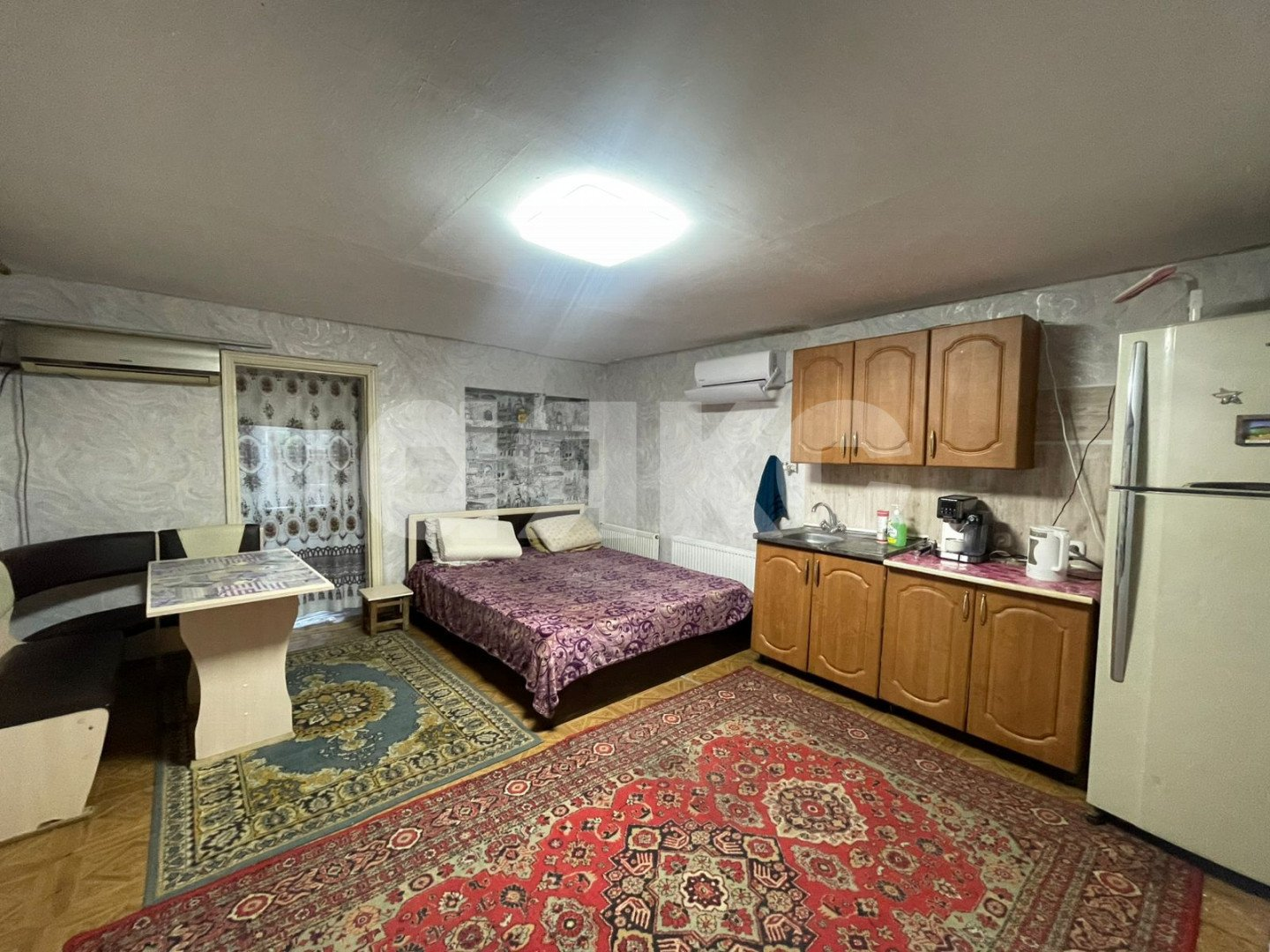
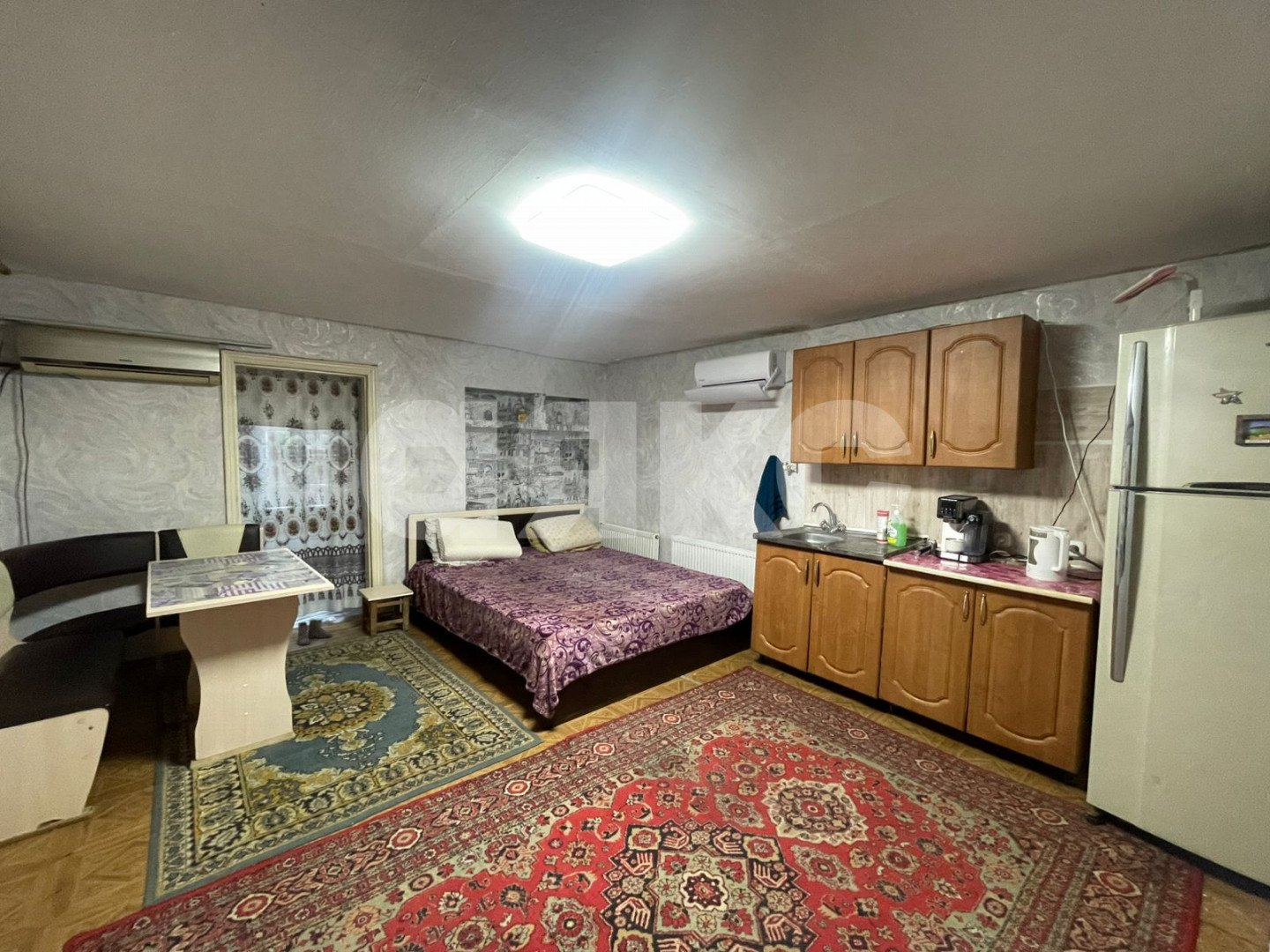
+ boots (310, 630)
